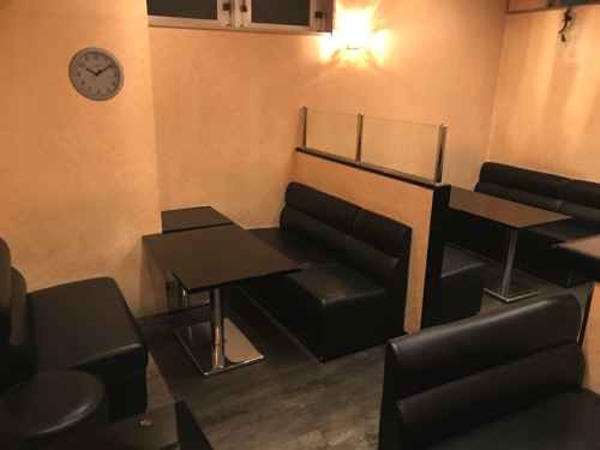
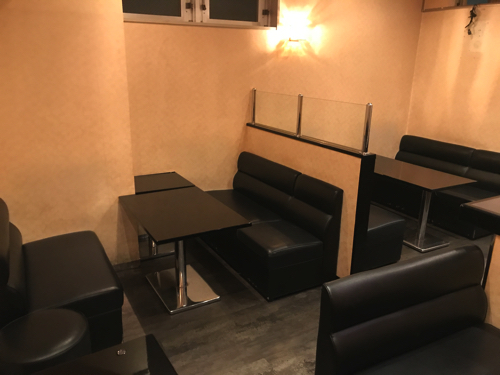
- wall clock (96, 74)
